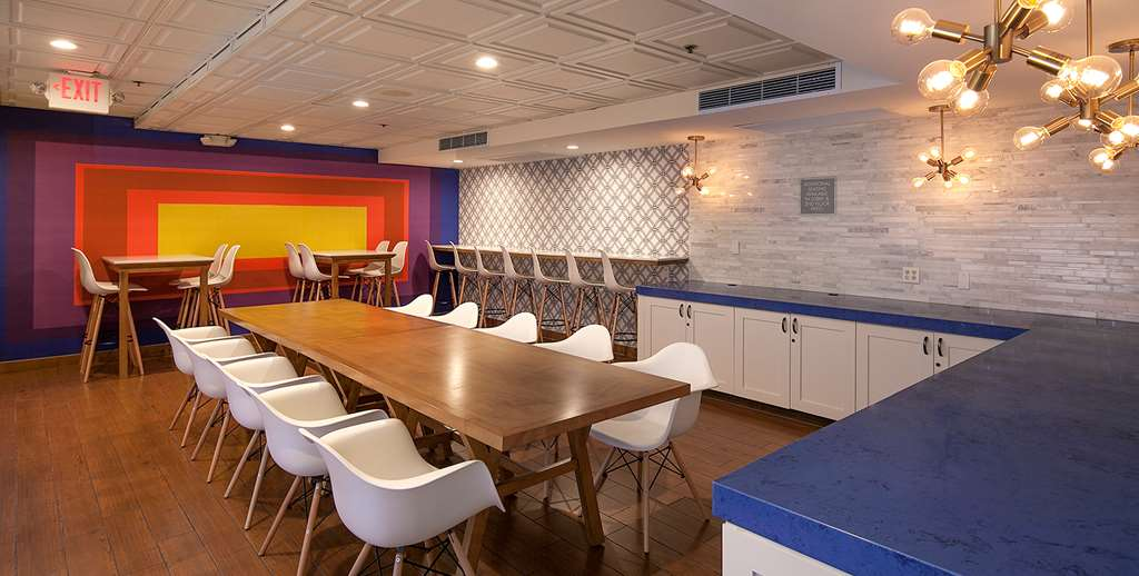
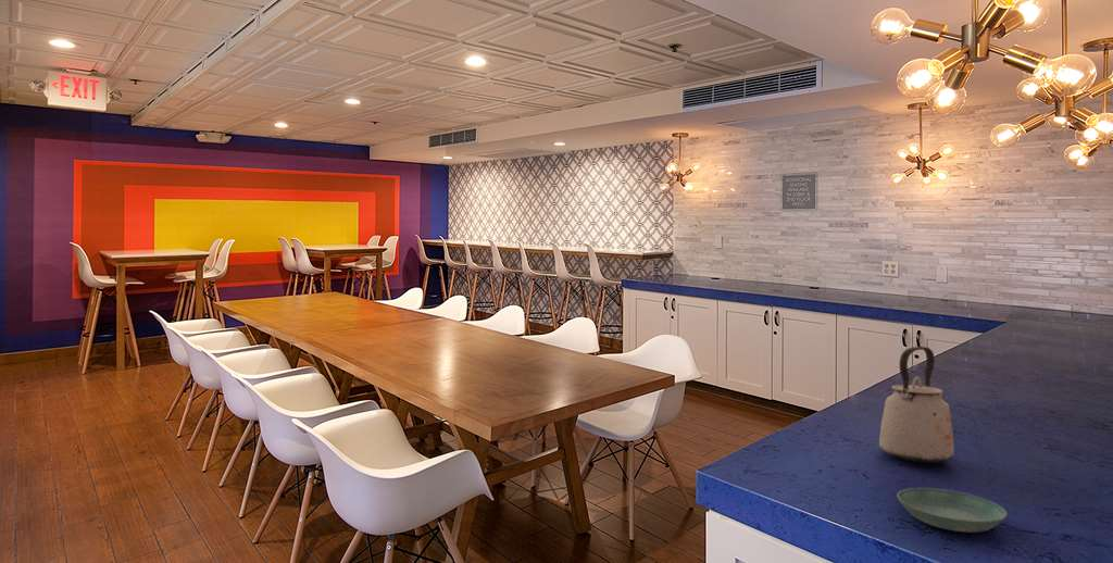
+ kettle (922, 400)
+ saucer (949, 511)
